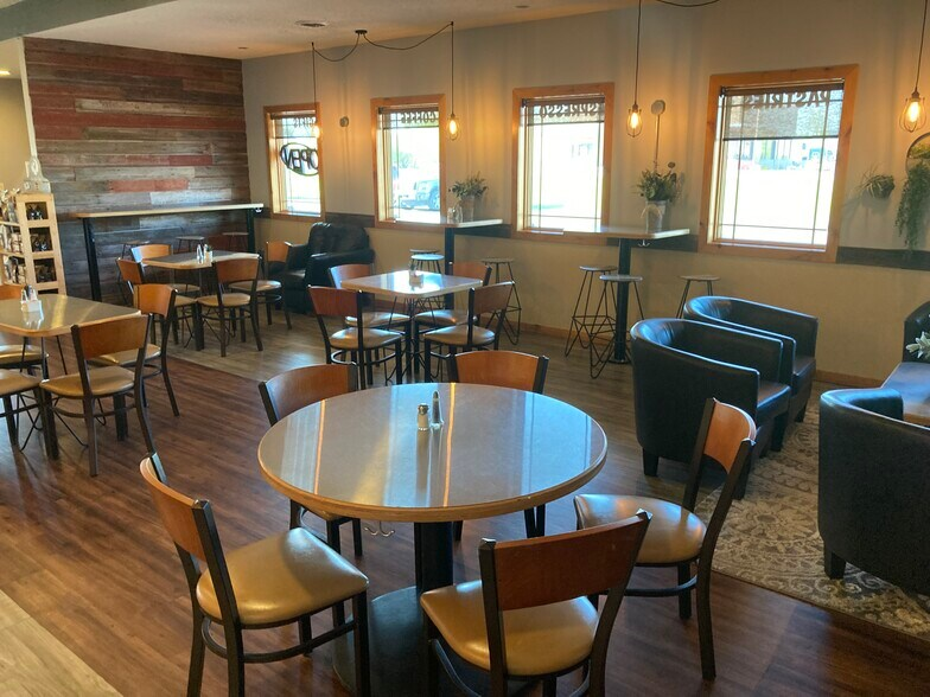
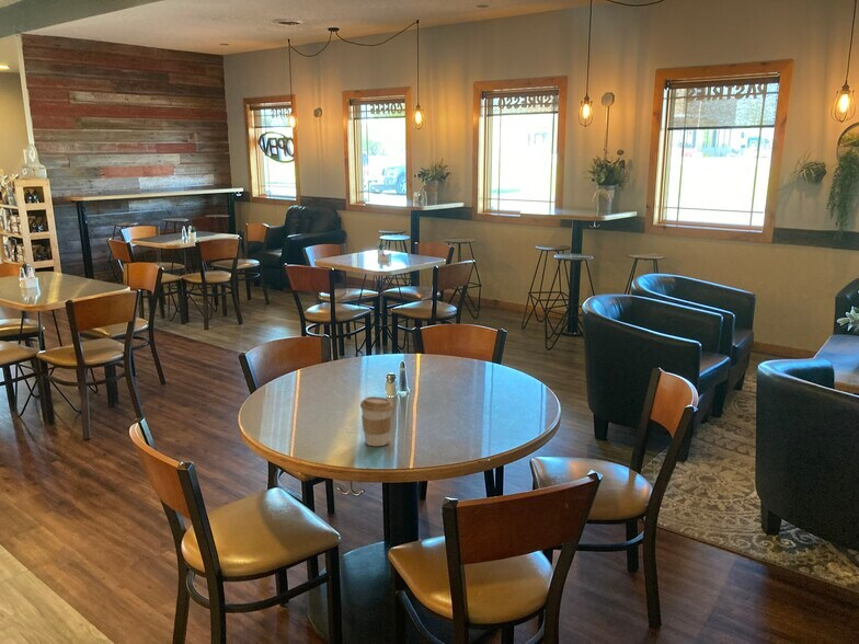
+ coffee cup (377, 419)
